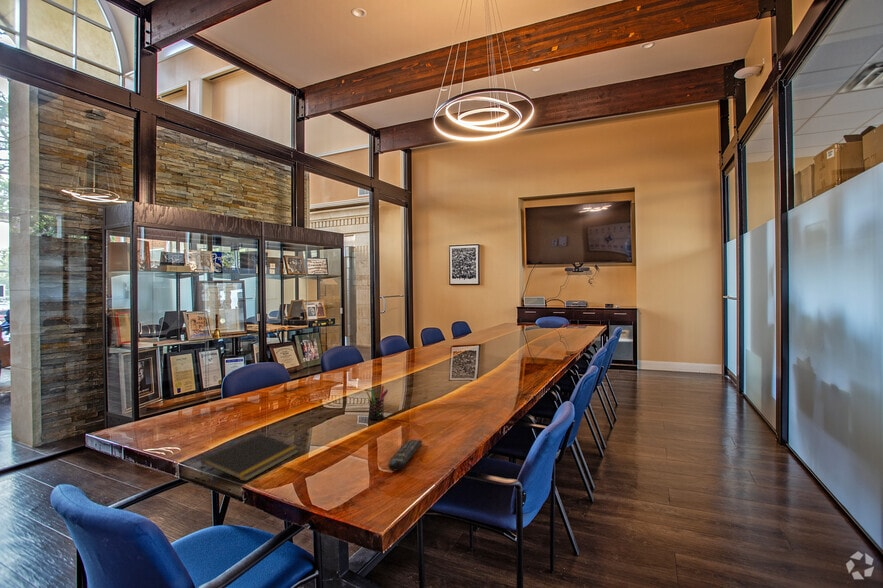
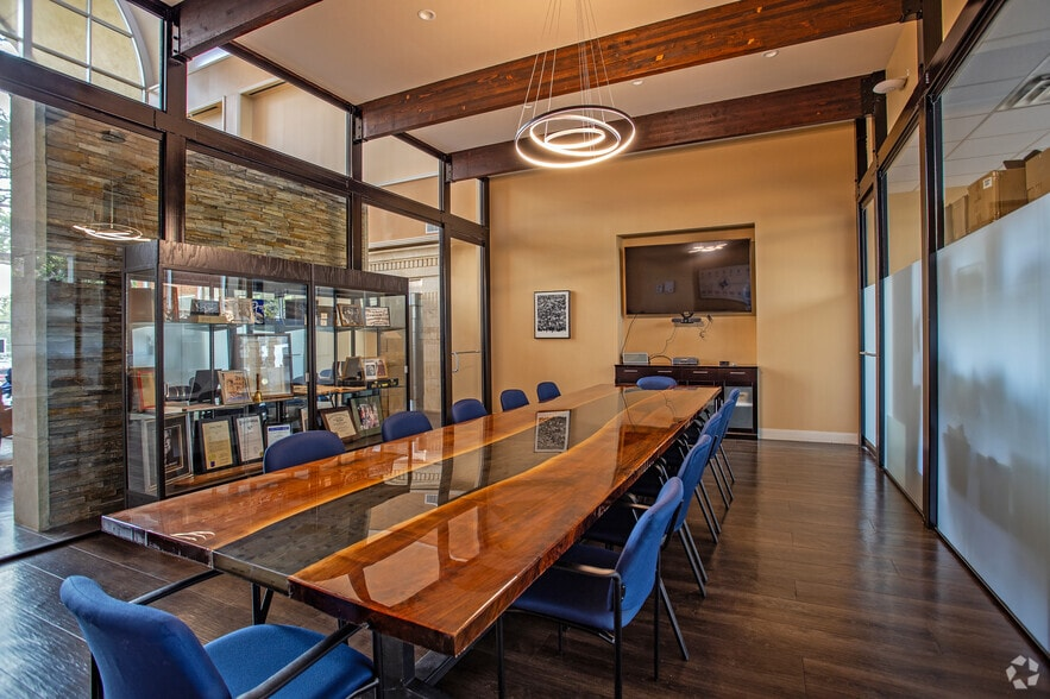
- remote control (406, 452)
- pen holder (376, 401)
- notepad (253, 455)
